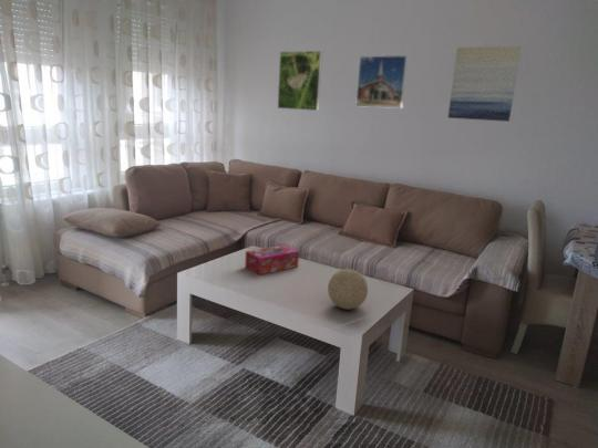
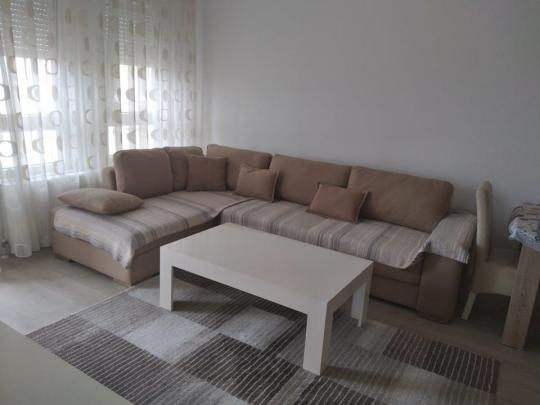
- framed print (299, 81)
- tissue box (271, 259)
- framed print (381, 82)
- wall art (483, 84)
- decorative ball (348, 289)
